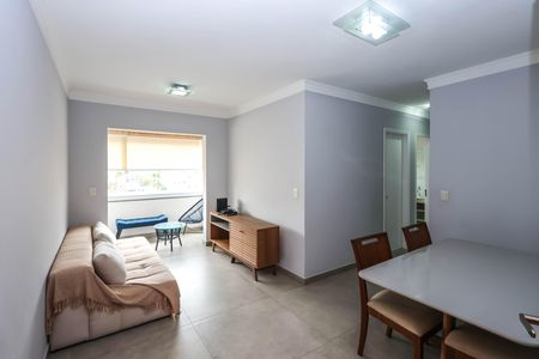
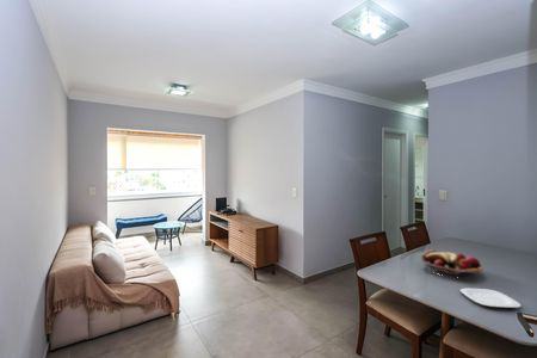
+ plate (488, 297)
+ fruit basket (450, 261)
